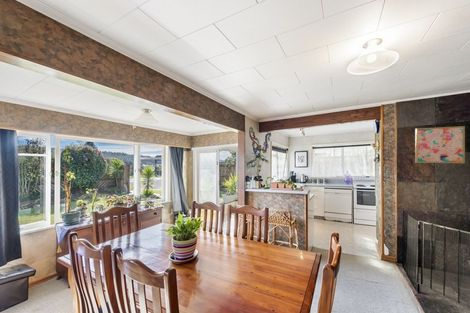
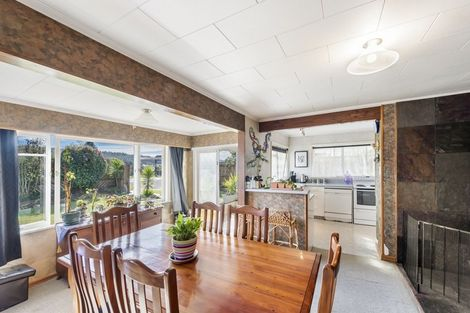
- wall art (438, 145)
